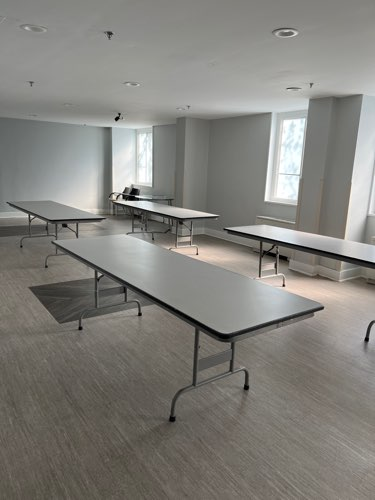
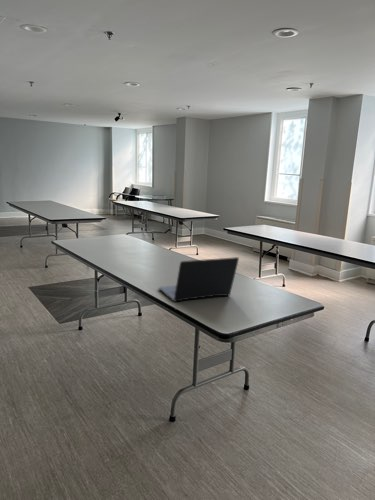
+ laptop (197, 273)
